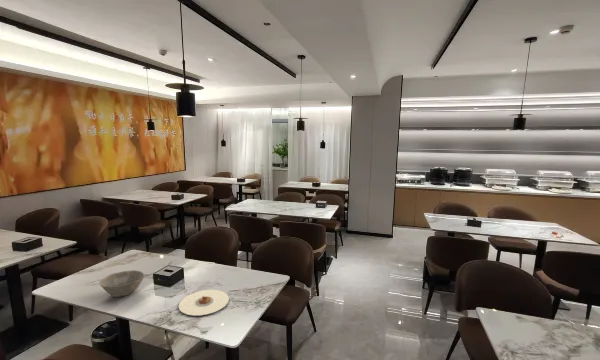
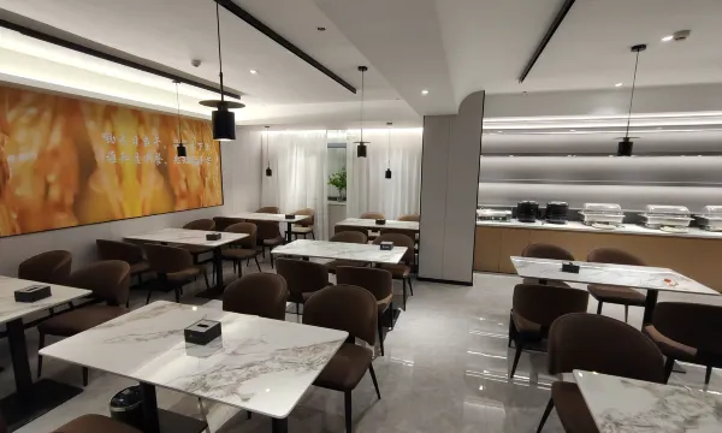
- plate (204, 300)
- ceramic bowl (123, 285)
